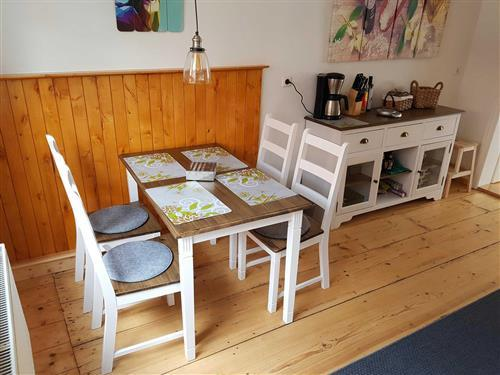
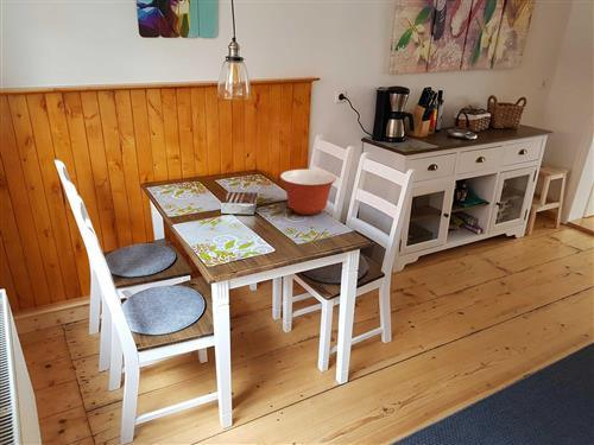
+ mixing bowl (308, 193)
